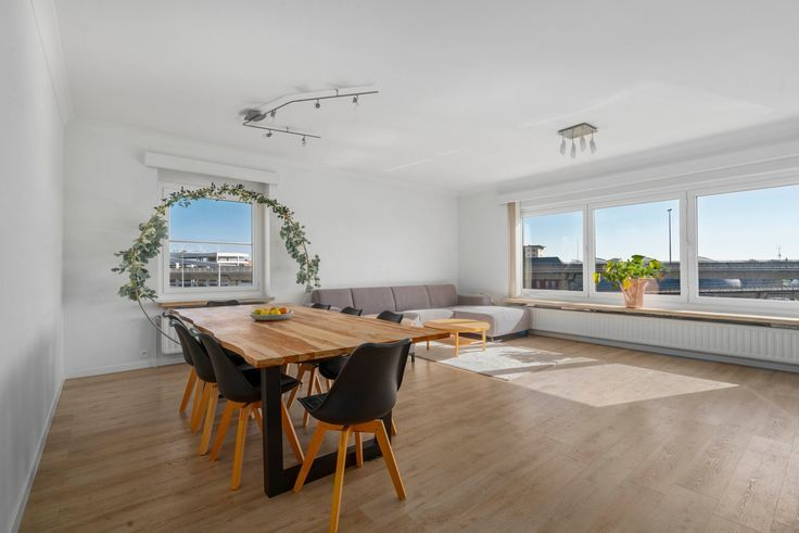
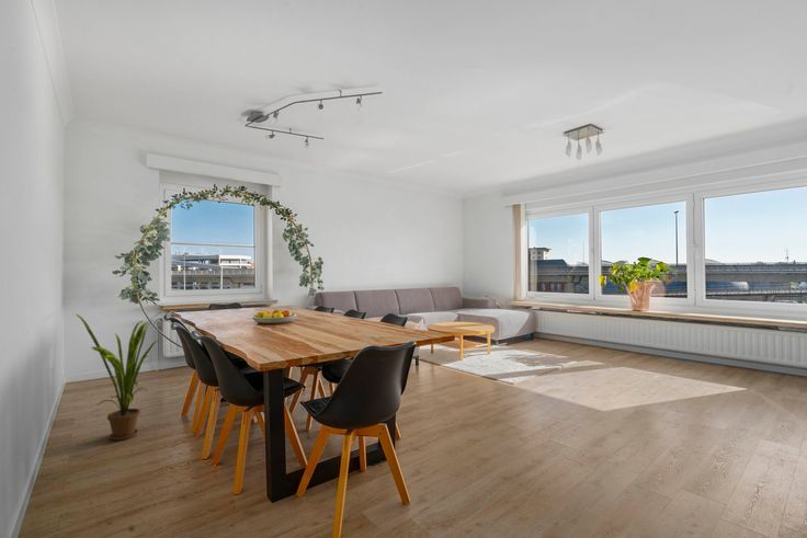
+ house plant (132, 371)
